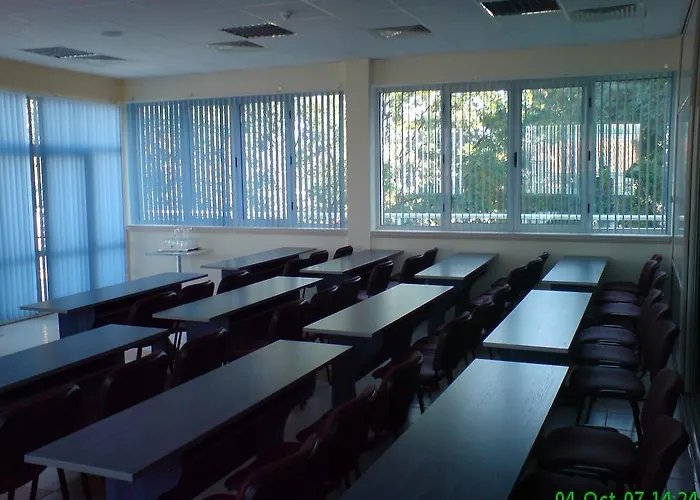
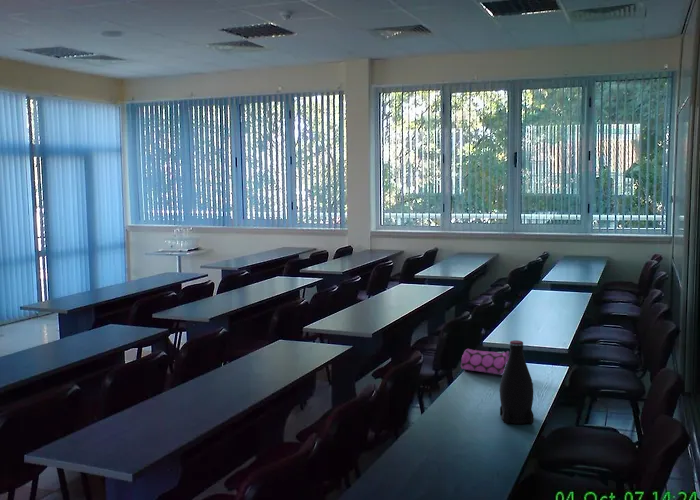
+ pencil case (485, 360)
+ bottle (516, 380)
